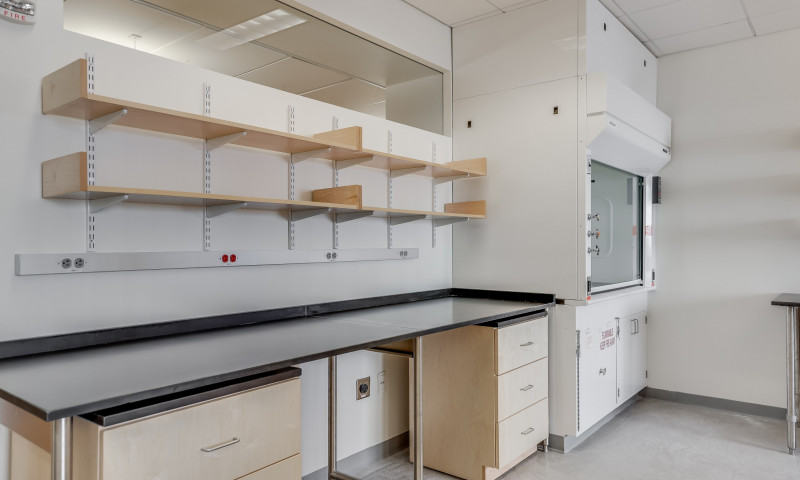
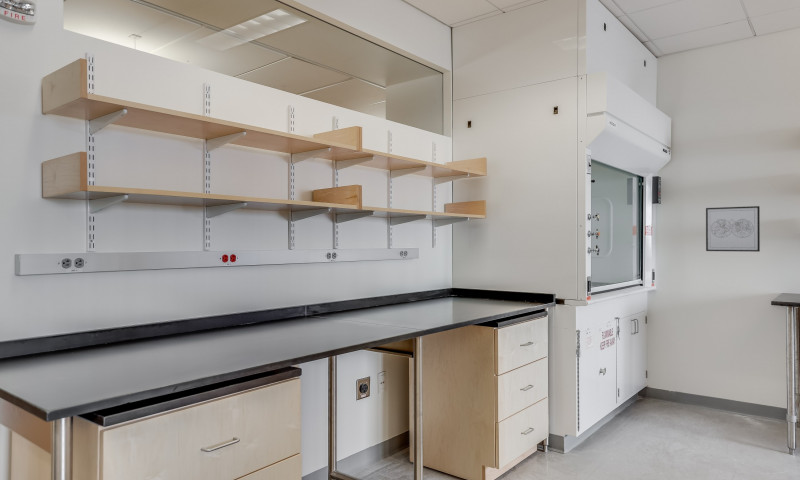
+ wall art (732, 229)
